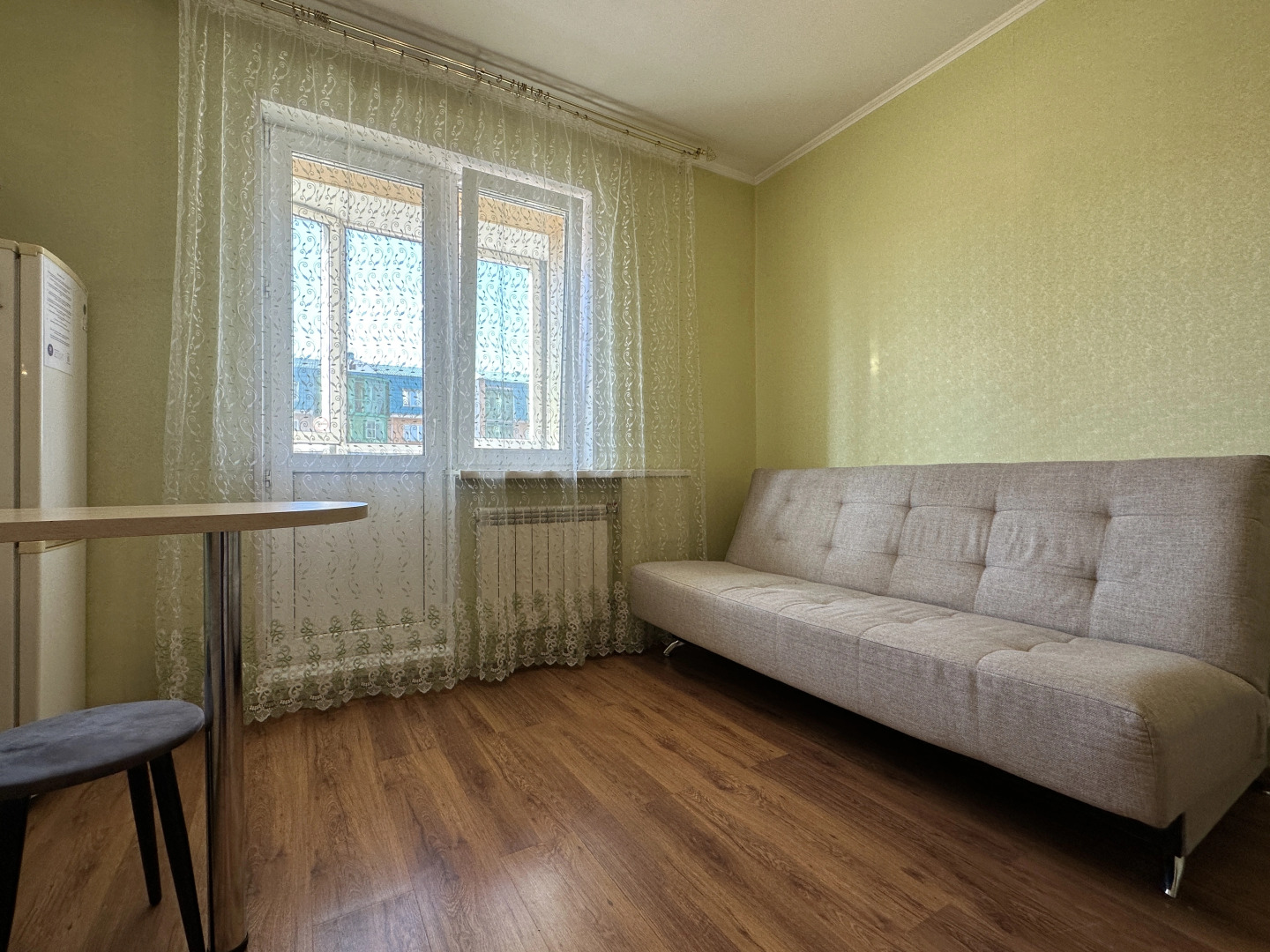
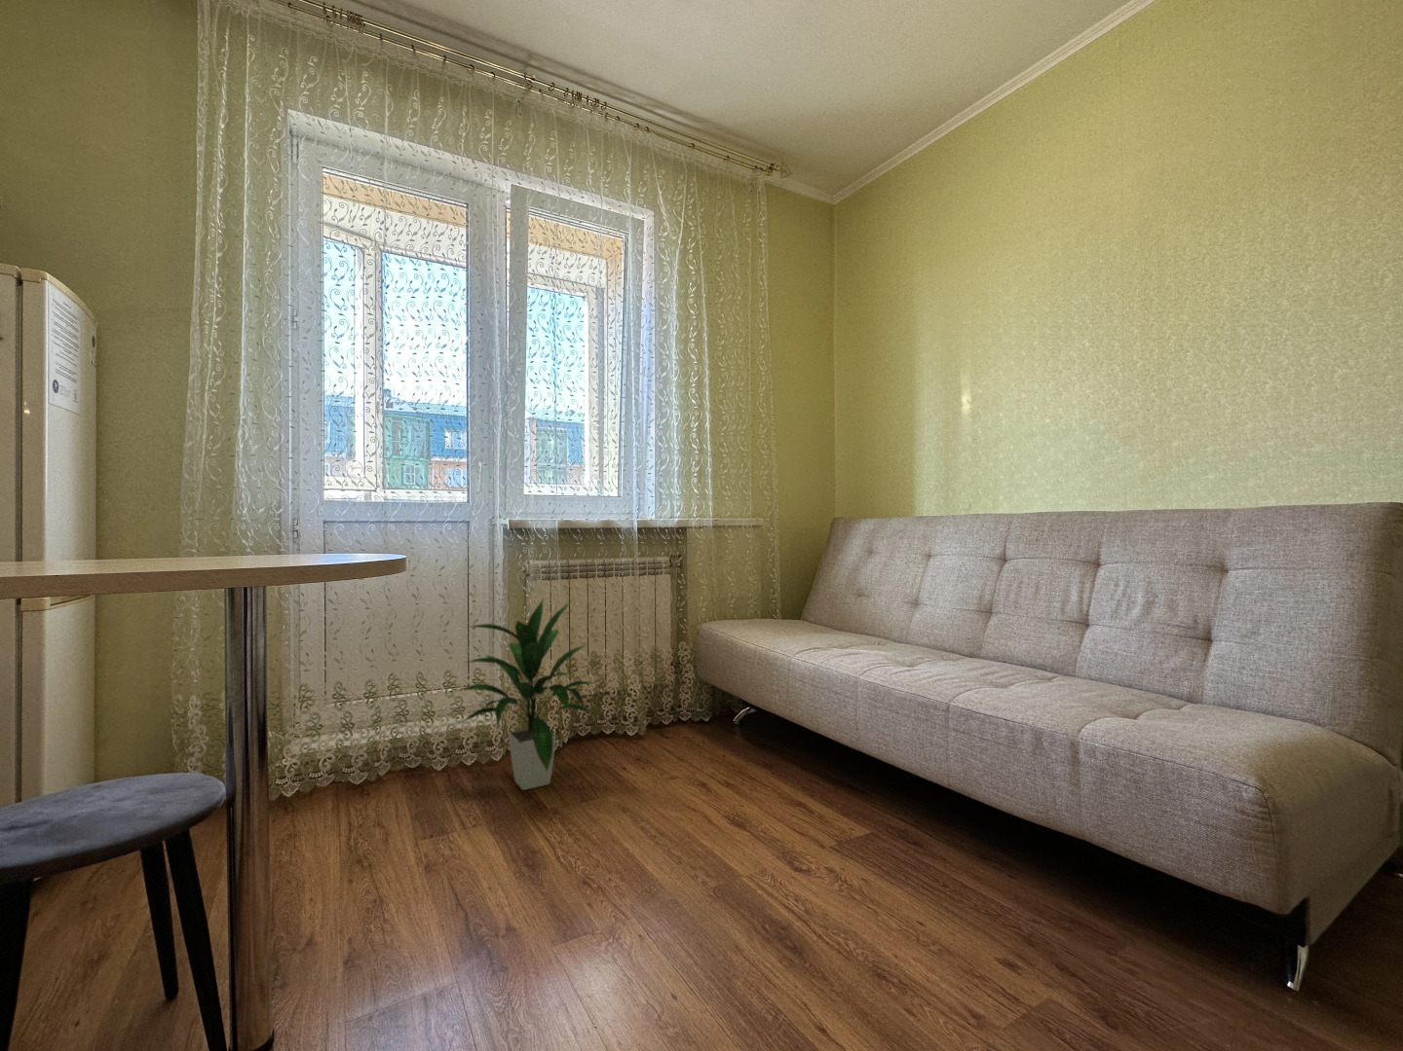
+ indoor plant (529, 693)
